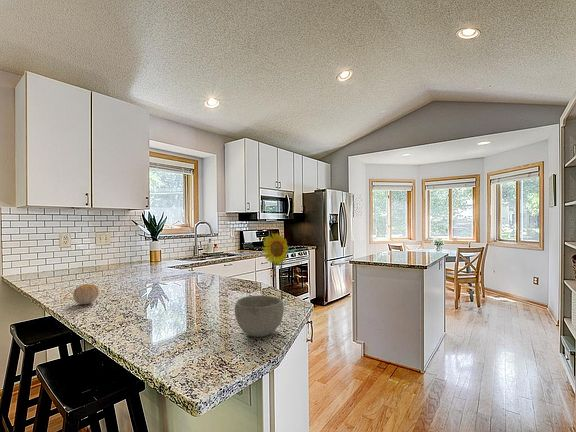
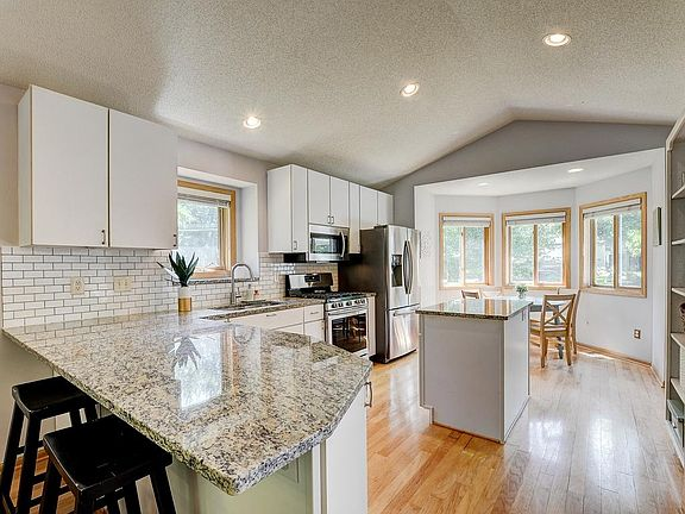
- flower (280, 271)
- bowl (259, 316)
- fruit (86, 294)
